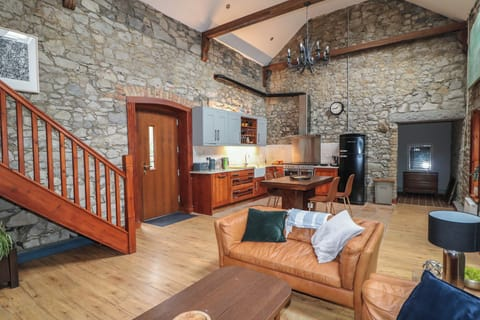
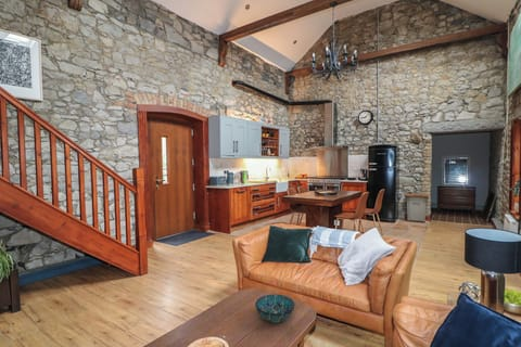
+ decorative bowl (275, 310)
